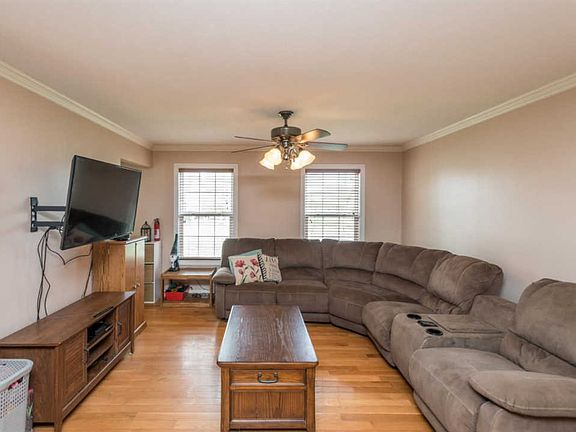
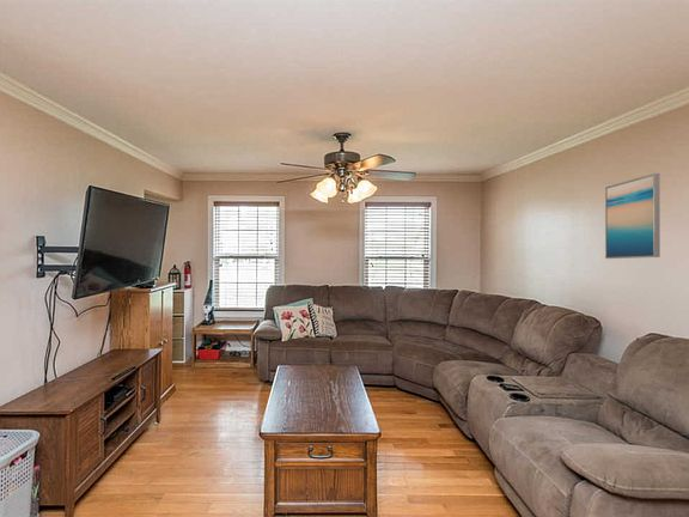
+ wall art (630, 219)
